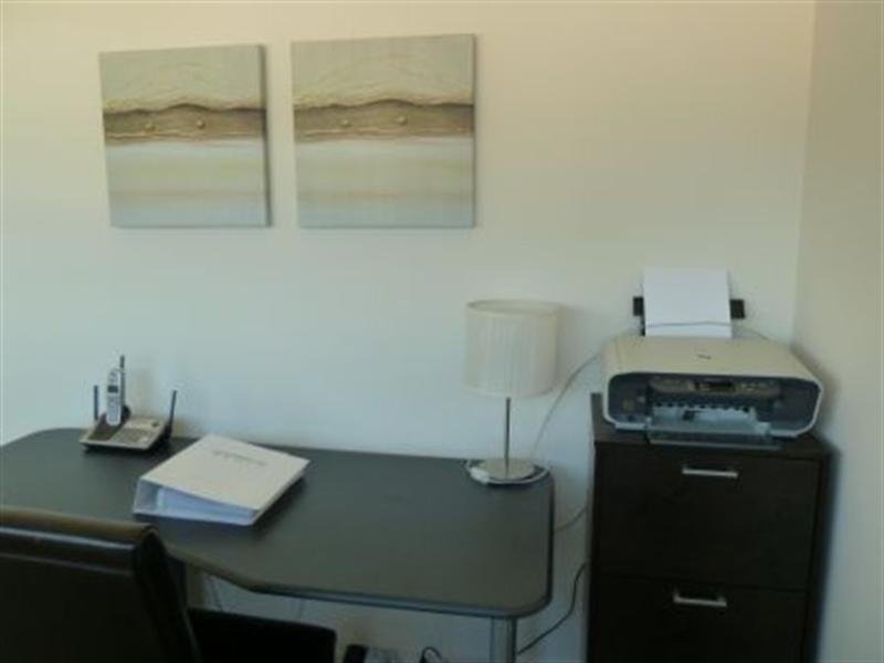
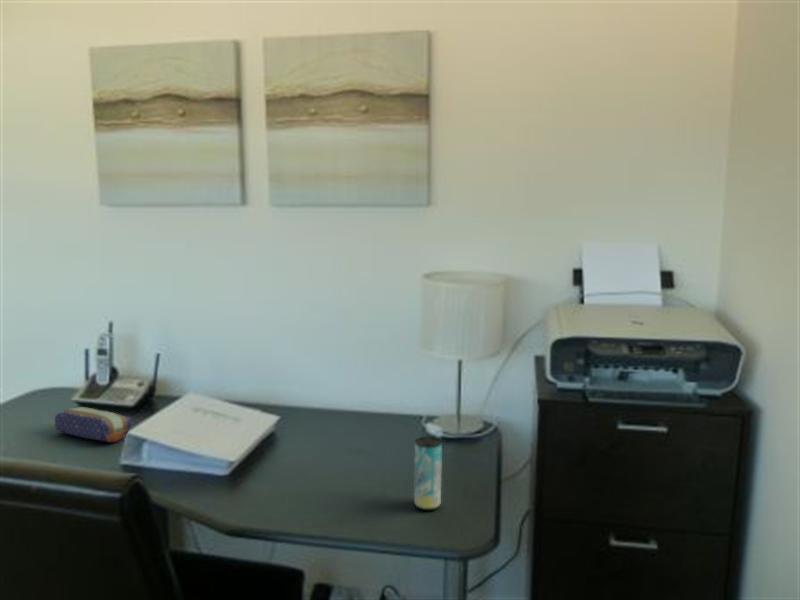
+ pencil case (92, 422)
+ beverage can (427, 473)
